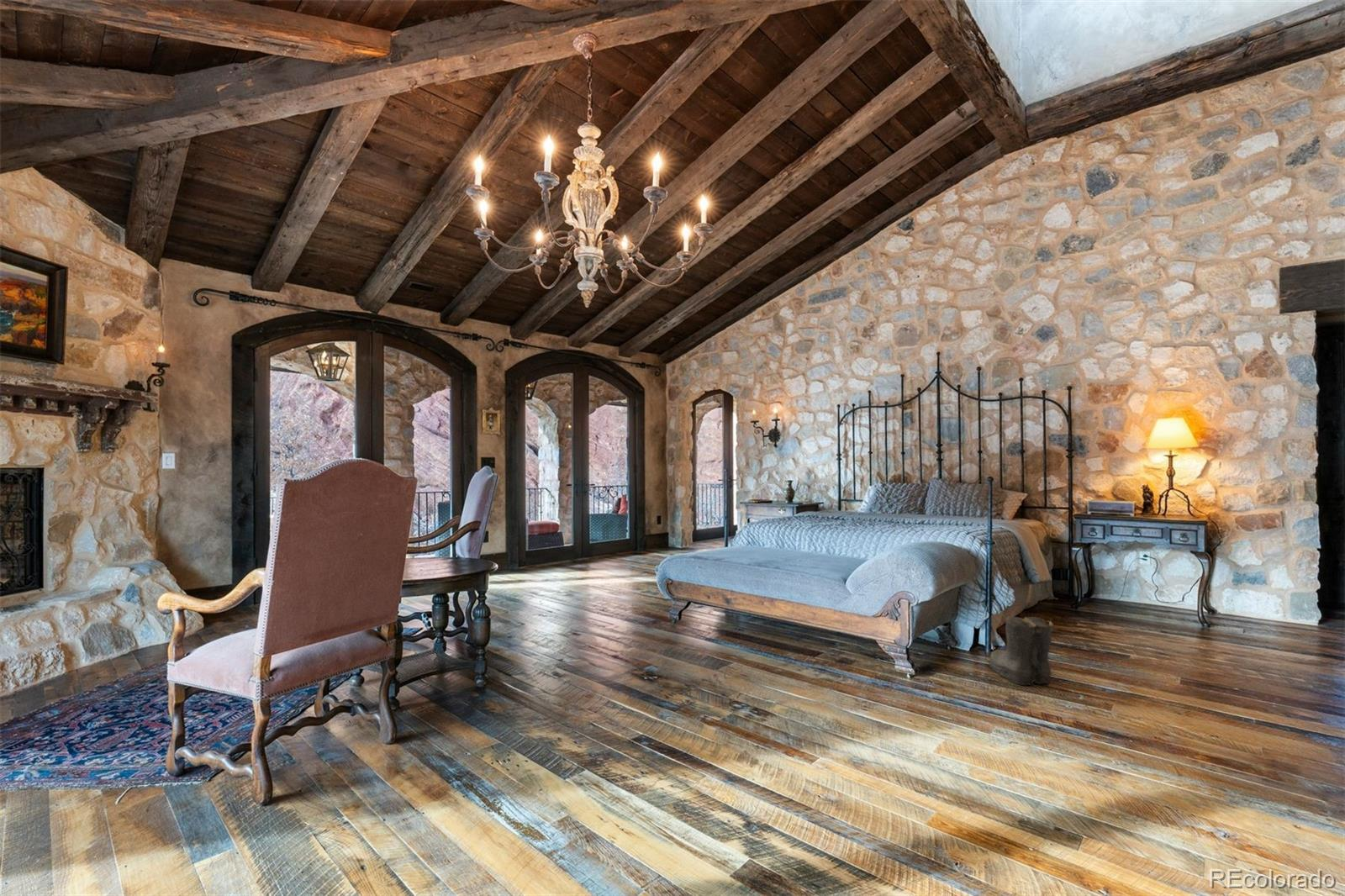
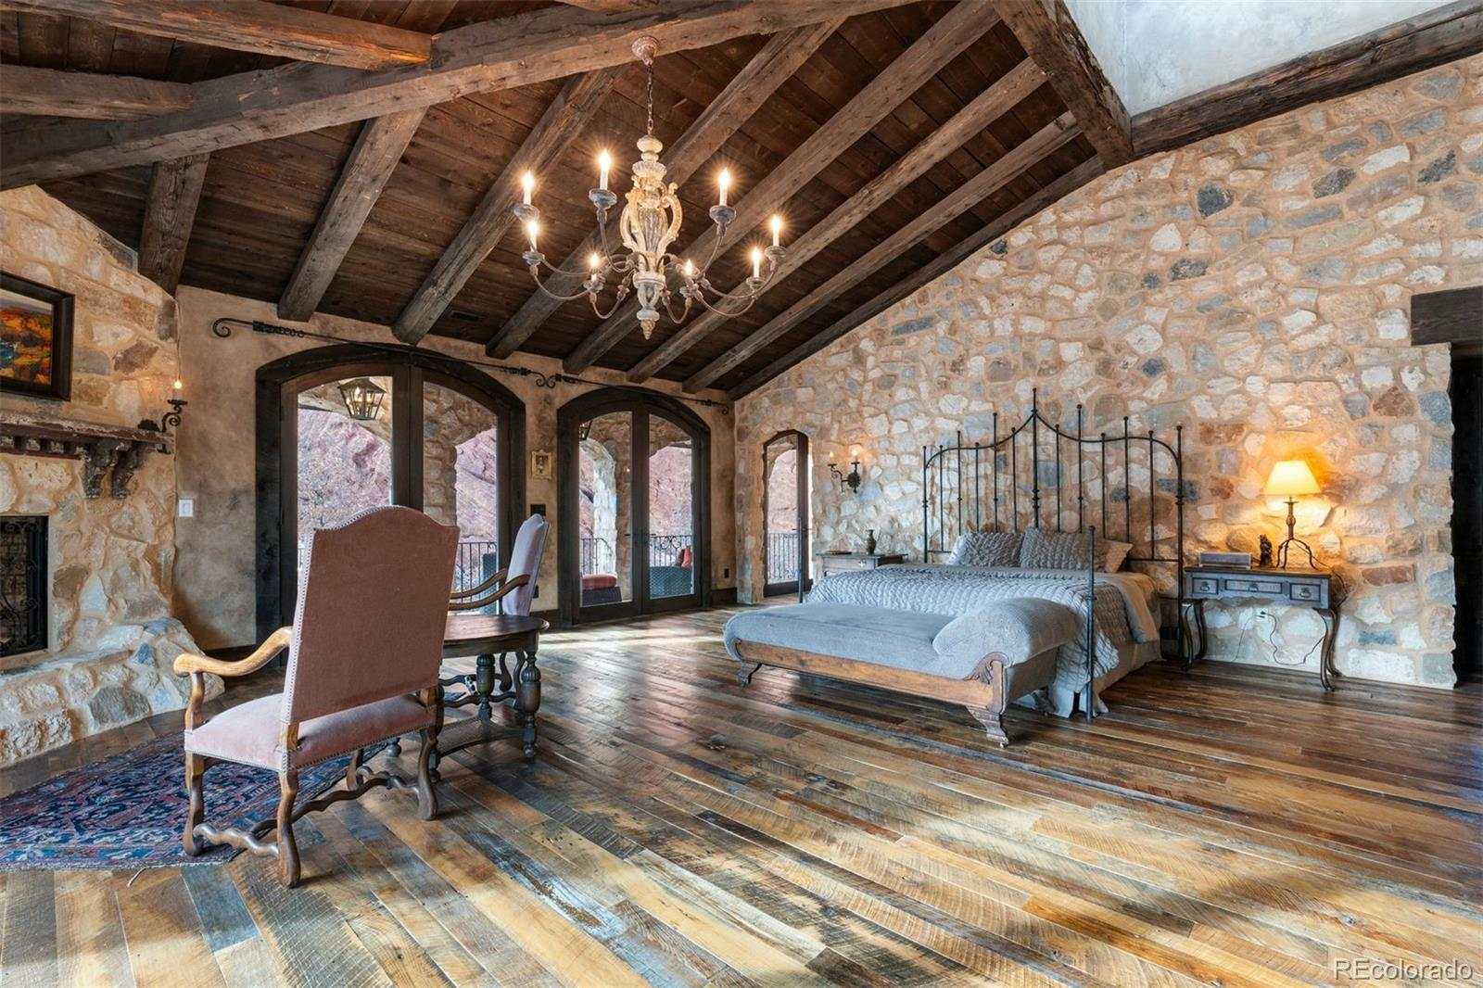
- boots (1021, 645)
